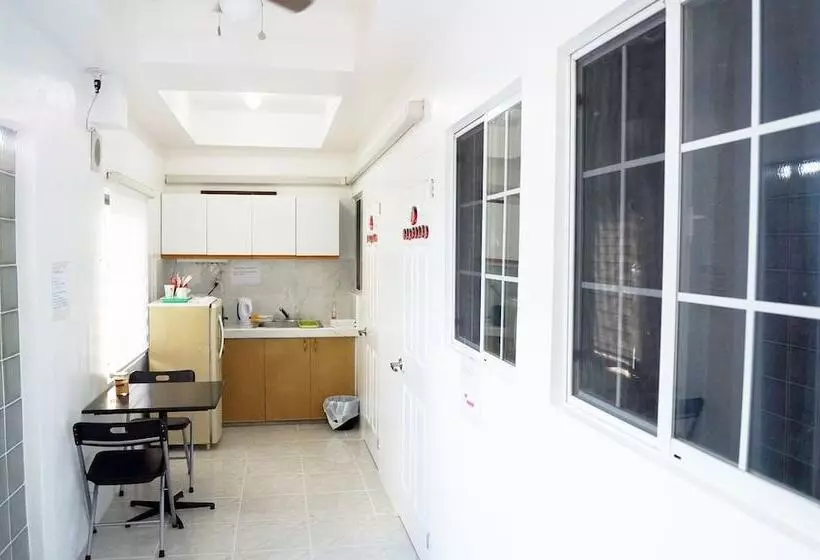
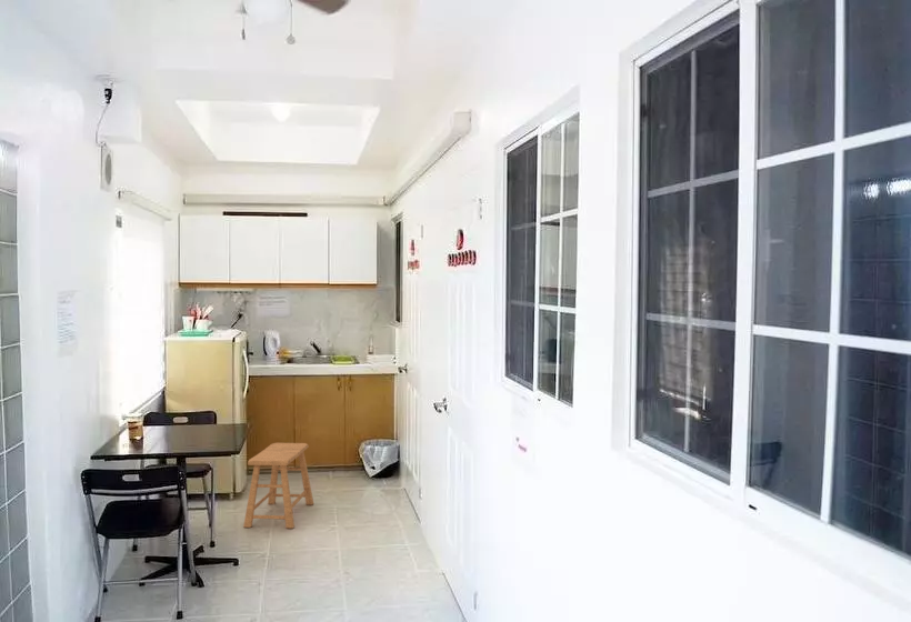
+ stool (280, 484)
